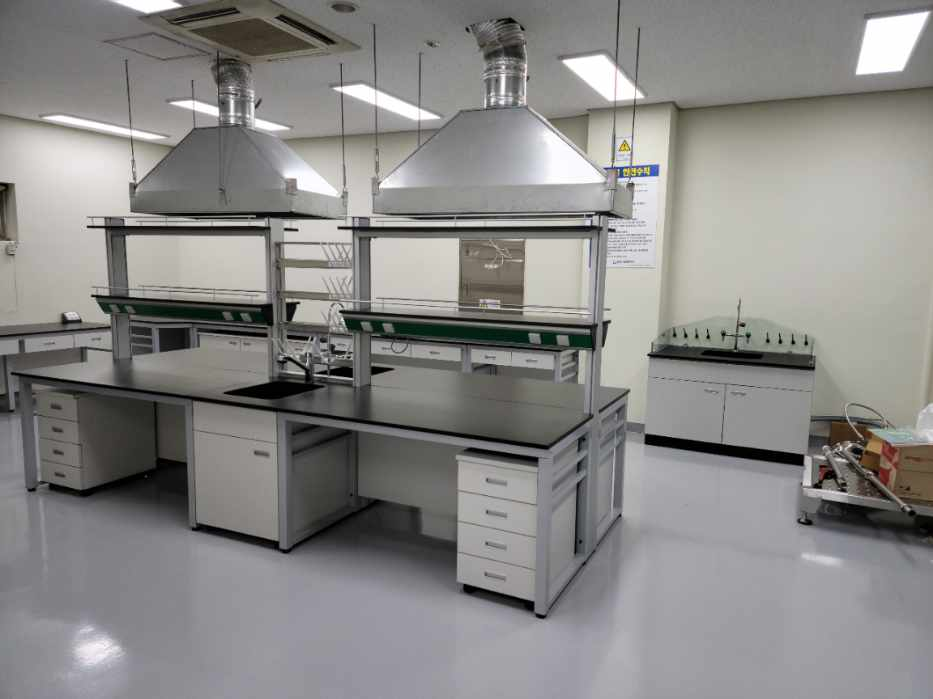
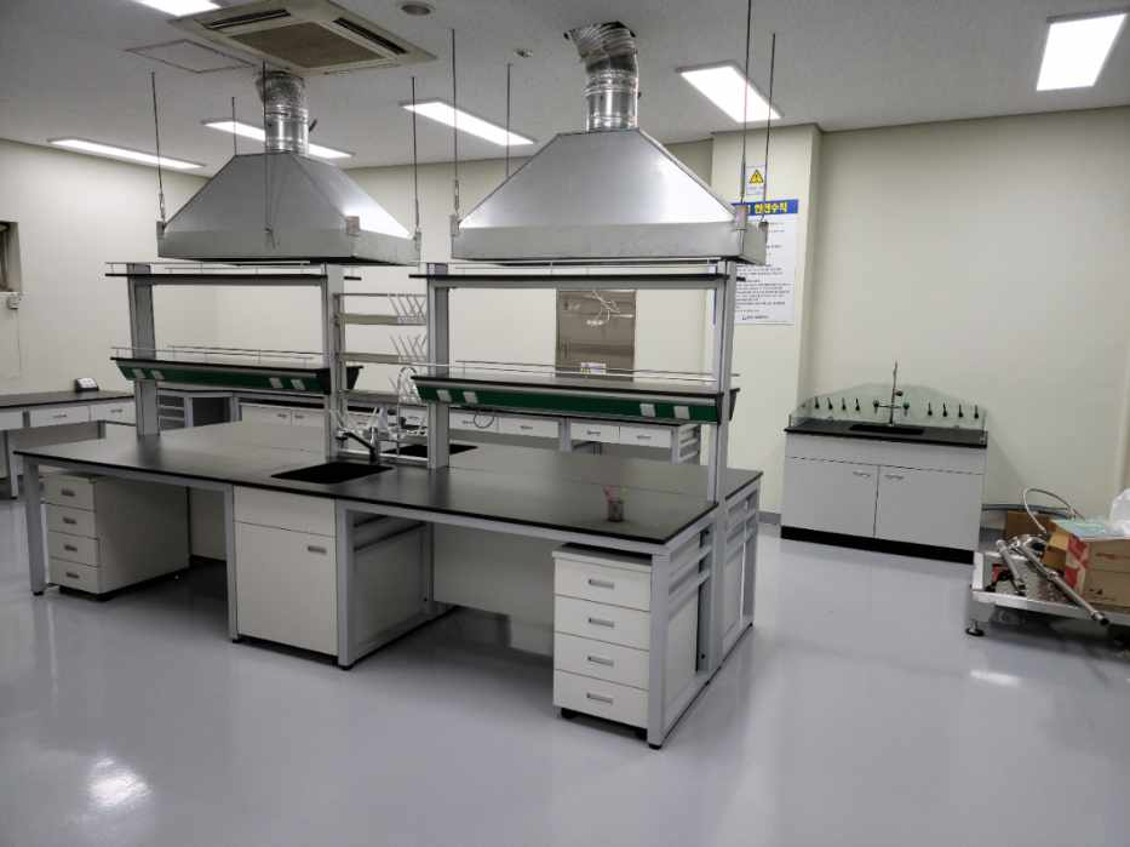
+ pen holder (615, 502)
